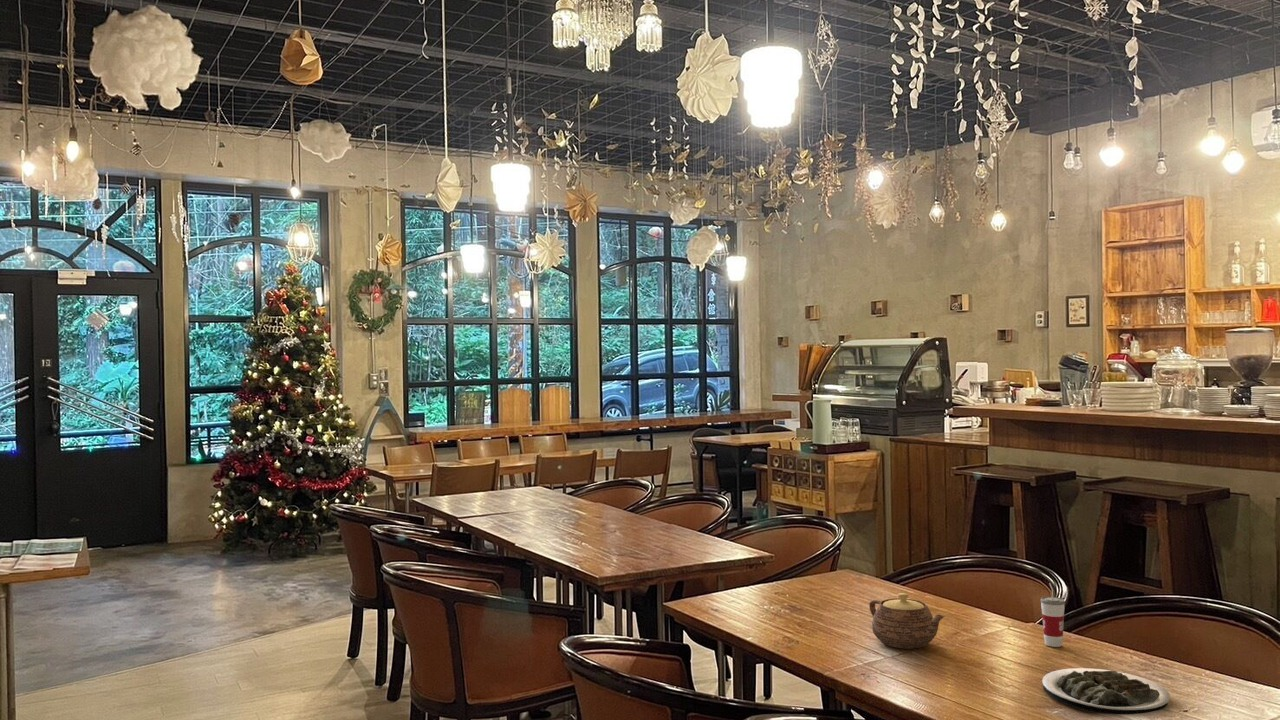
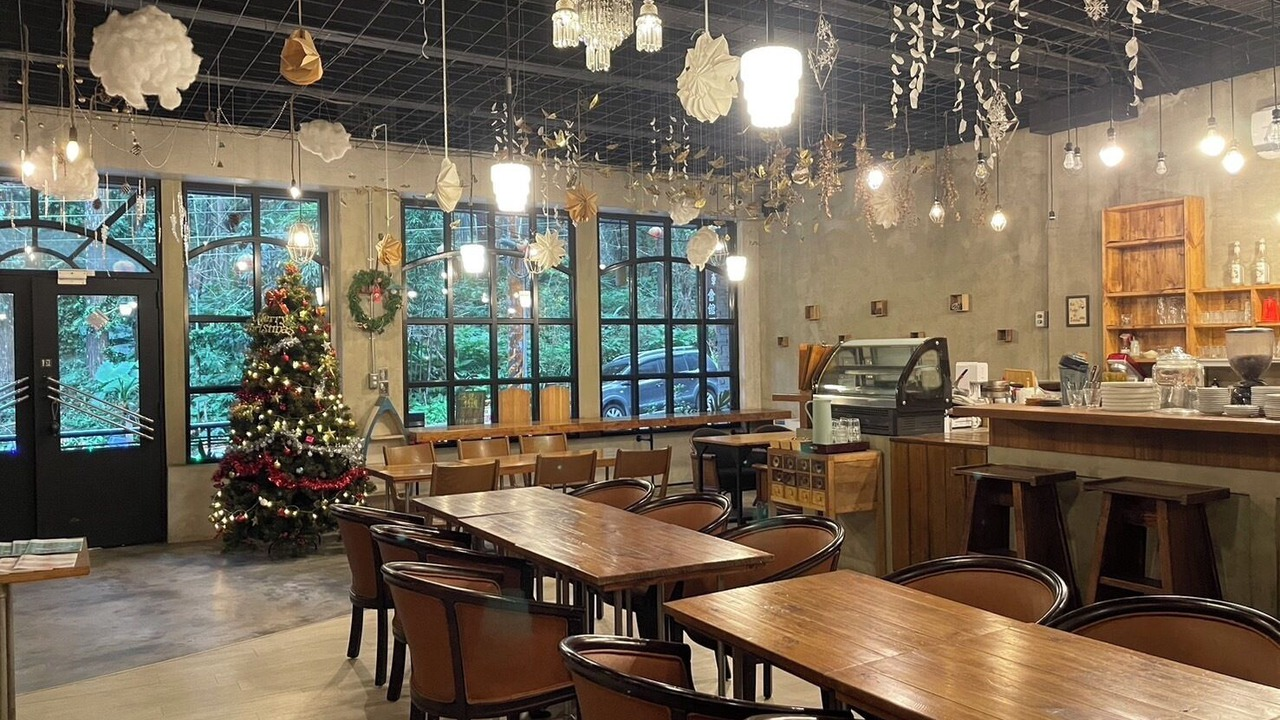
- cup (1052, 614)
- plate (1104, 686)
- teapot (906, 619)
